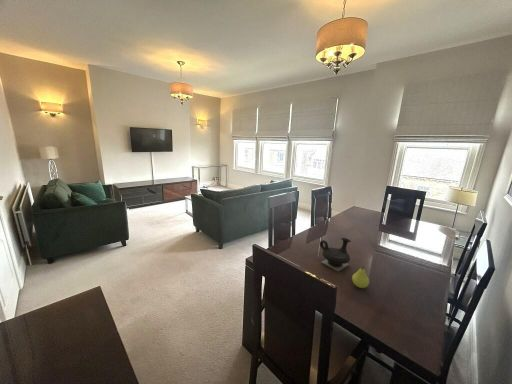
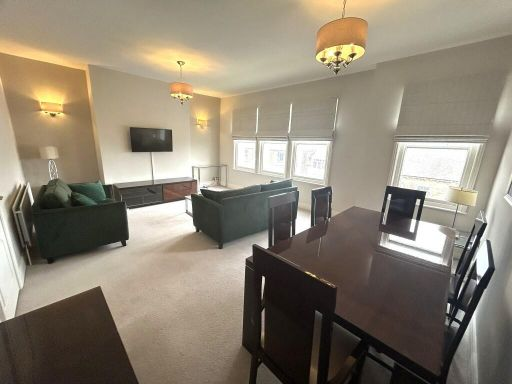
- fruit (361, 276)
- teapot (335, 250)
